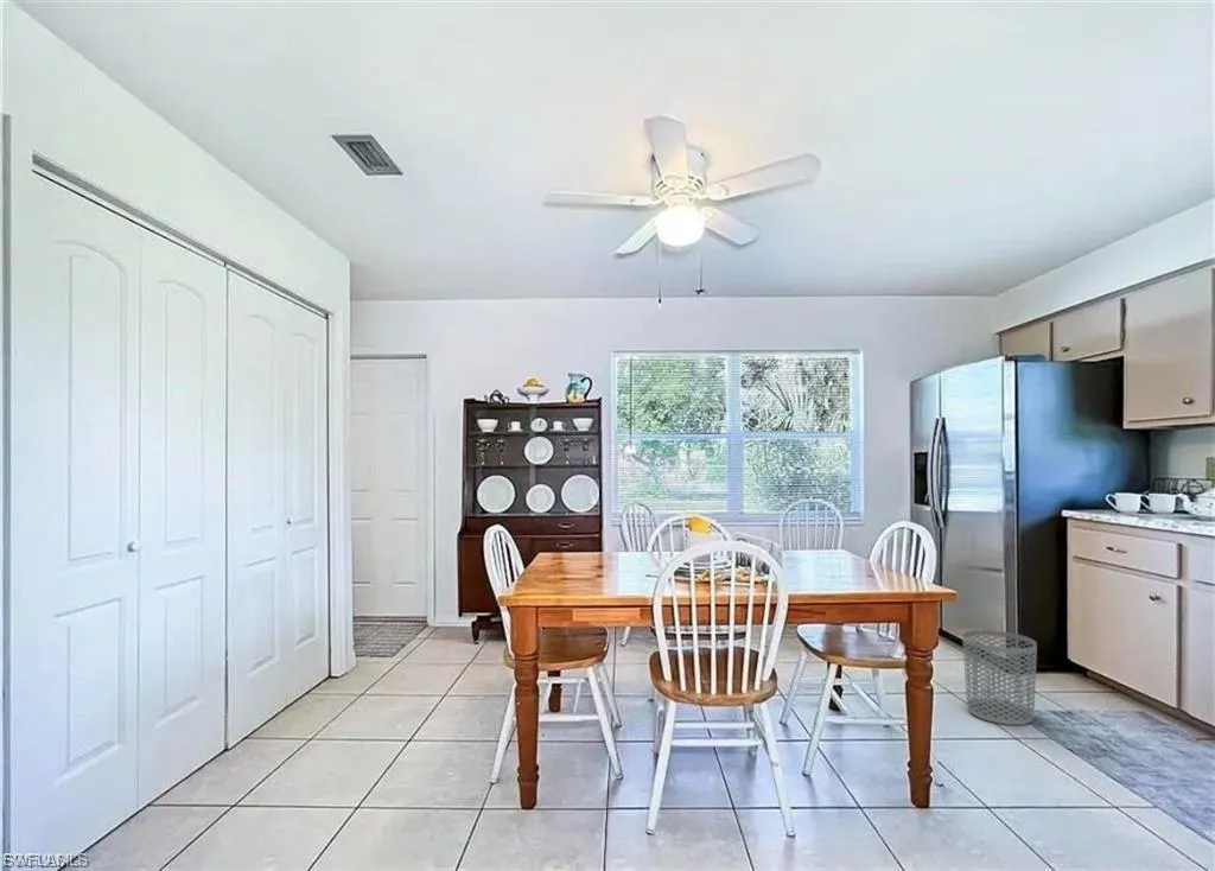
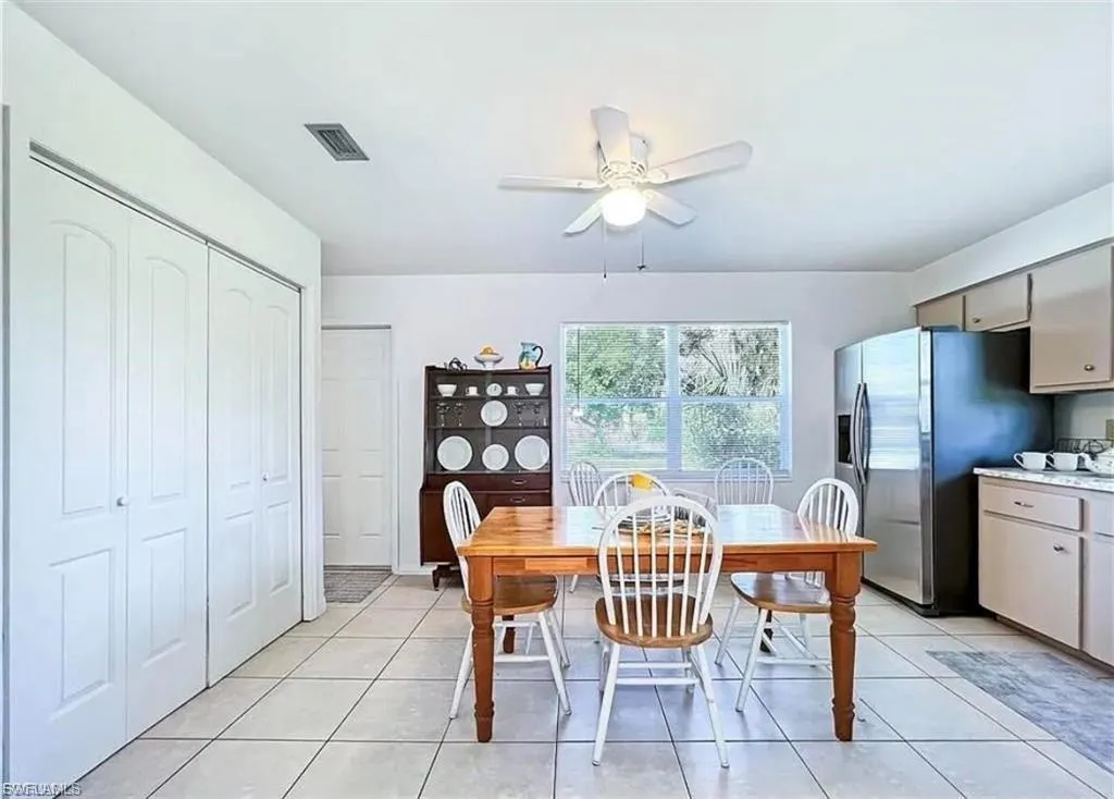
- waste bin (999, 676)
